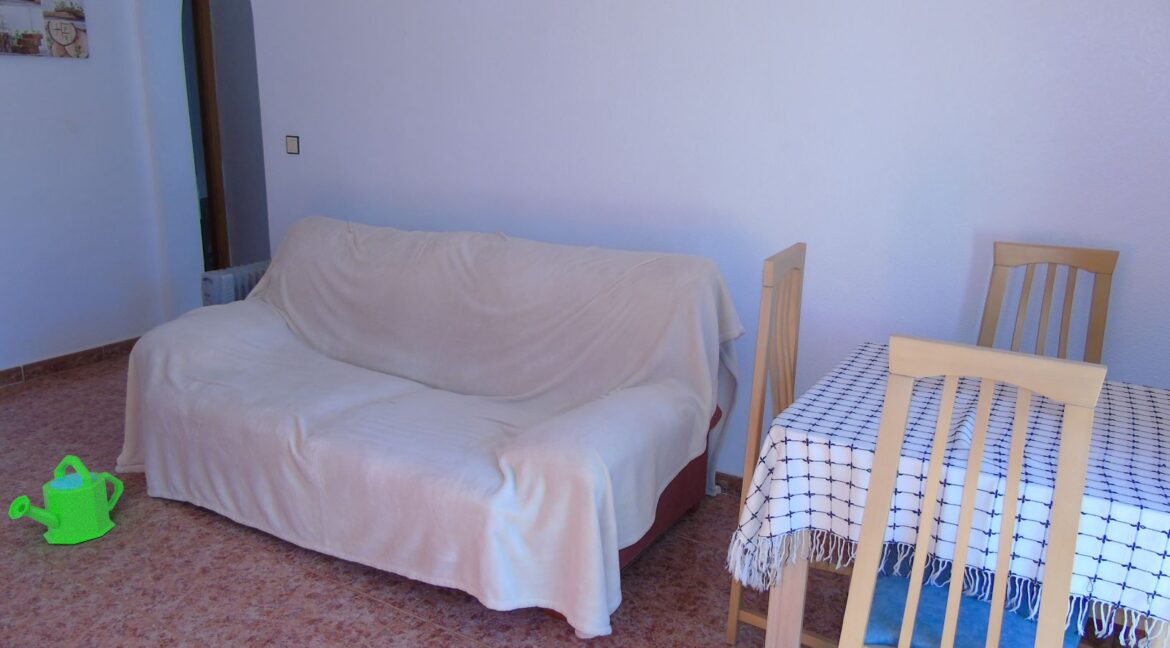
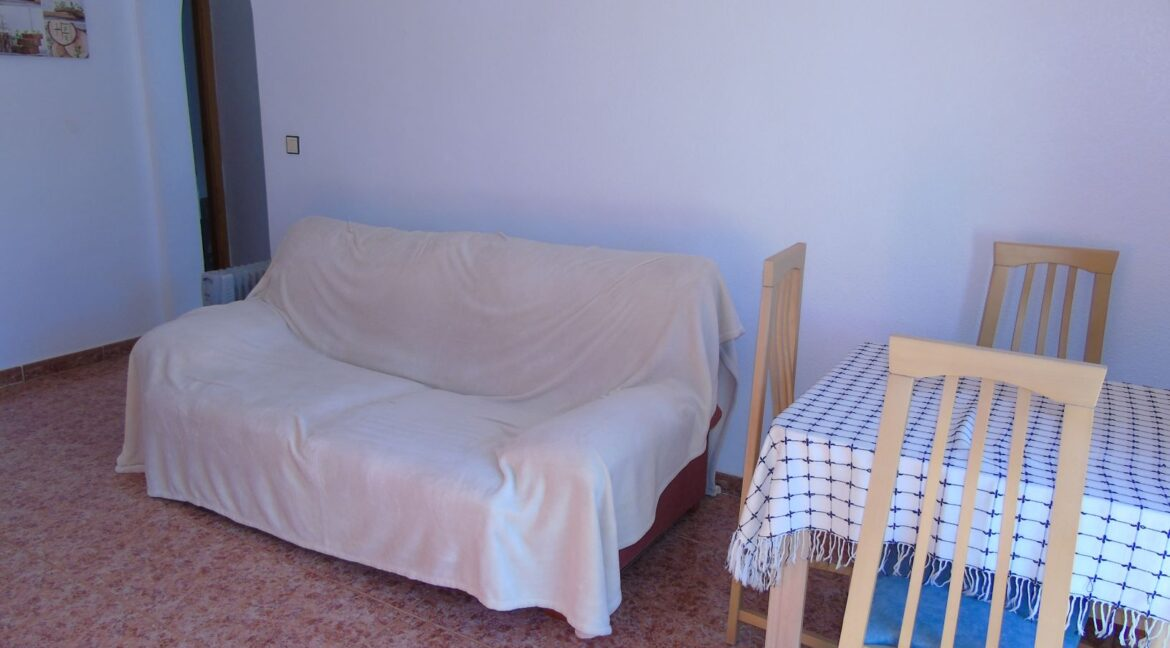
- watering can (69, 495)
